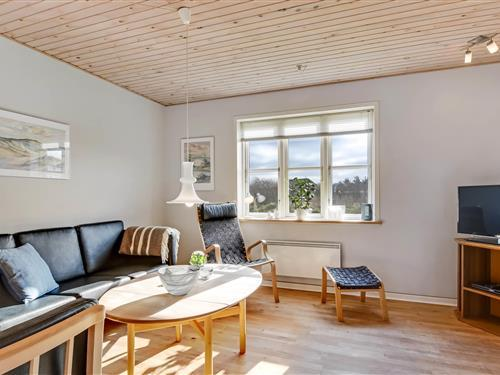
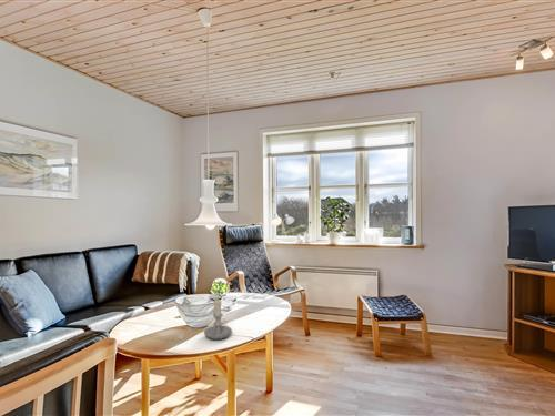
+ candle (218, 316)
